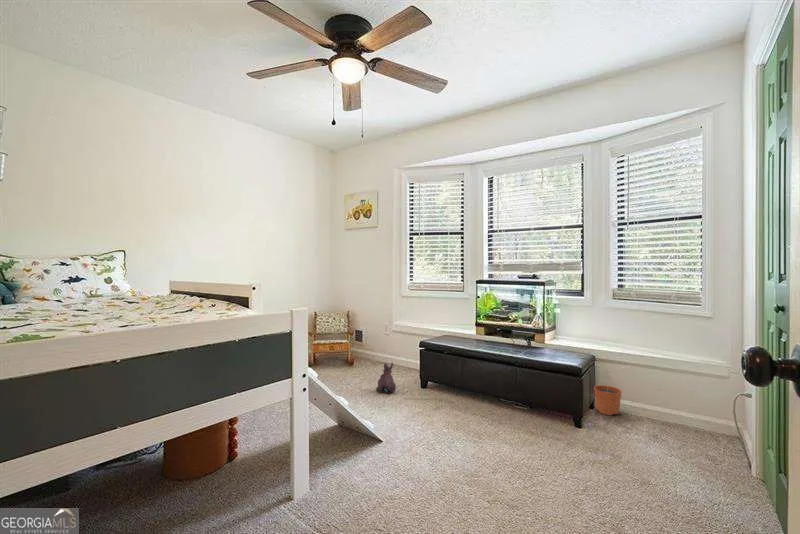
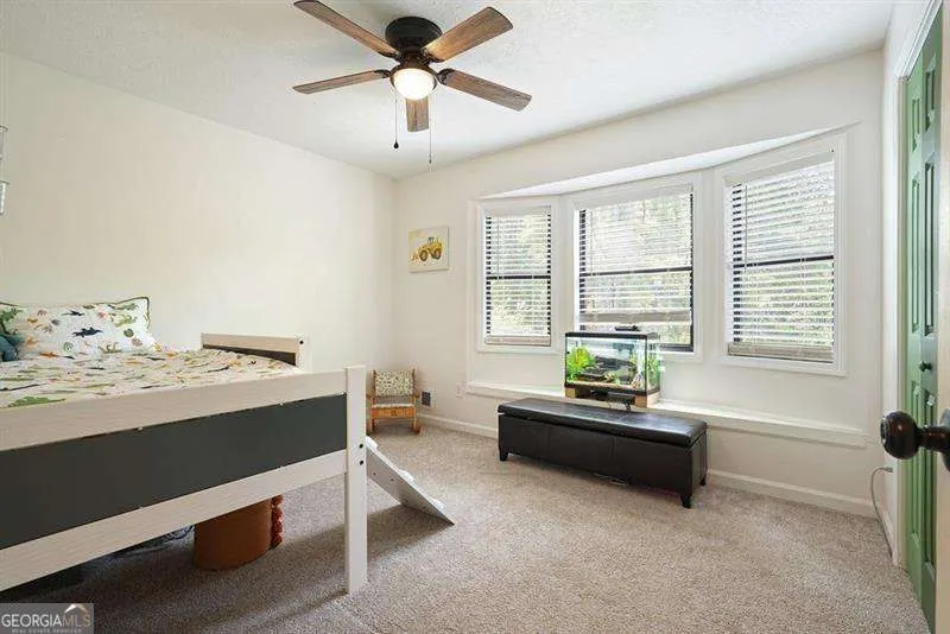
- plush toy (389, 377)
- plant pot (607, 394)
